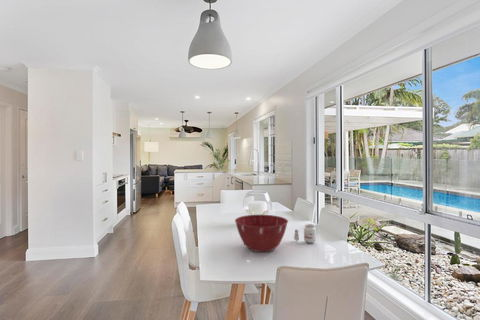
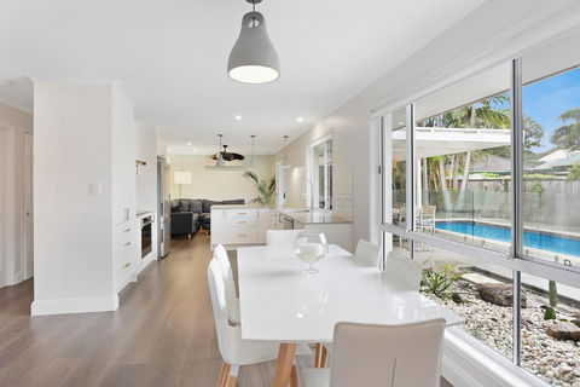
- candle (305, 233)
- mixing bowl (261, 233)
